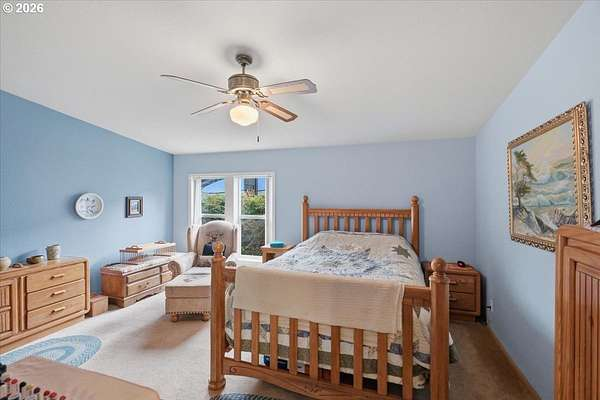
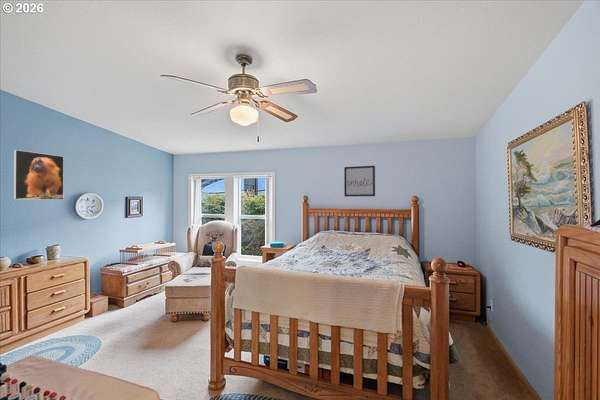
+ wall art (359, 181)
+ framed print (40, 176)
